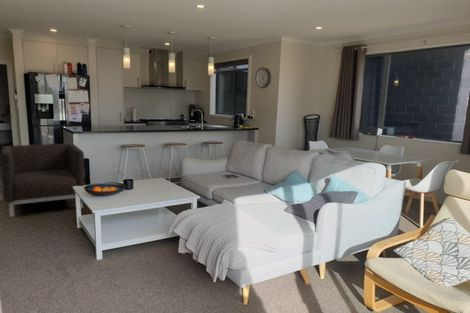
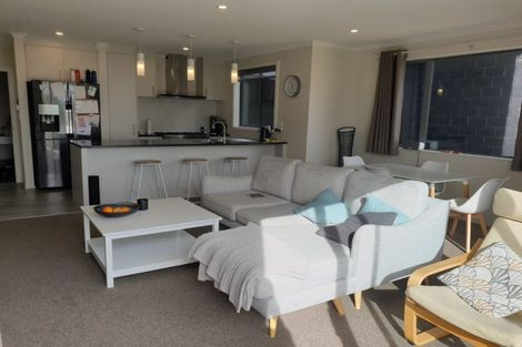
- armchair (44, 177)
